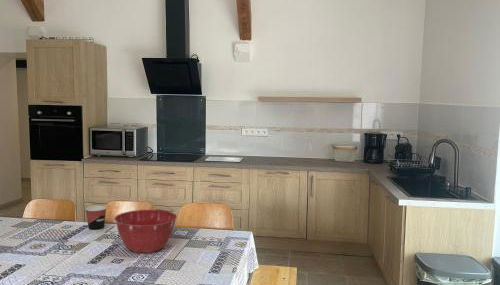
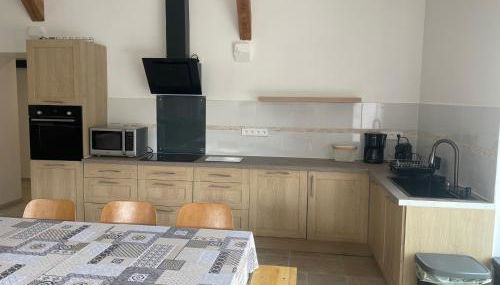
- mixing bowl (146, 232)
- cup (96, 218)
